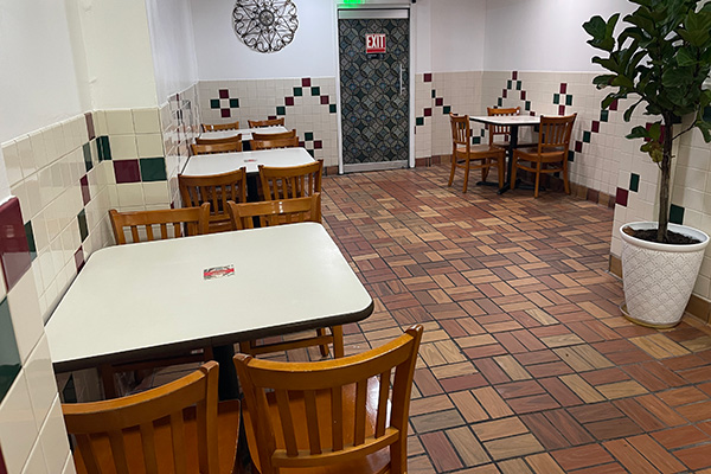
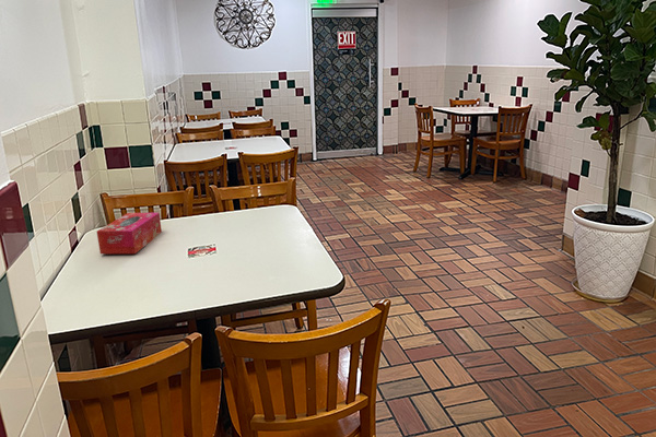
+ tissue box (131, 232)
